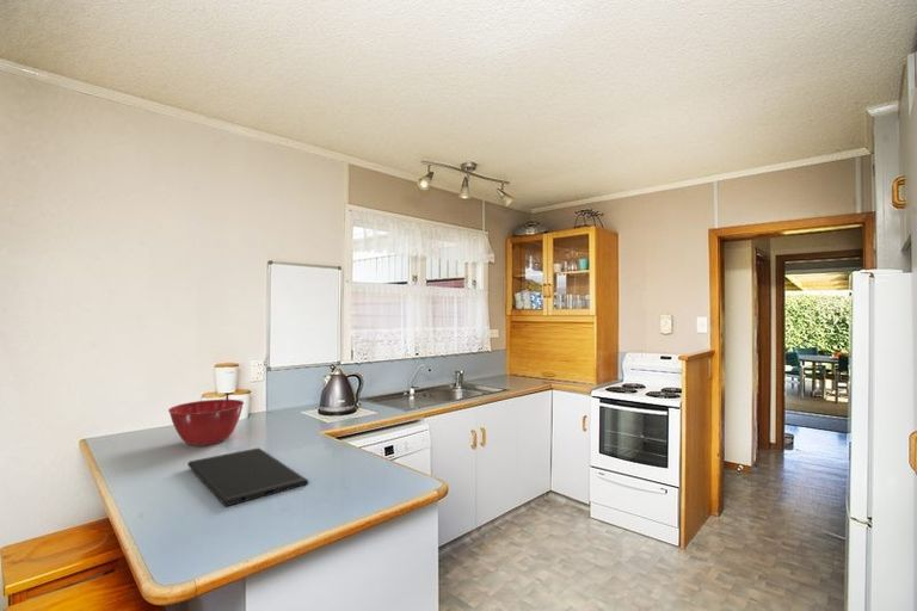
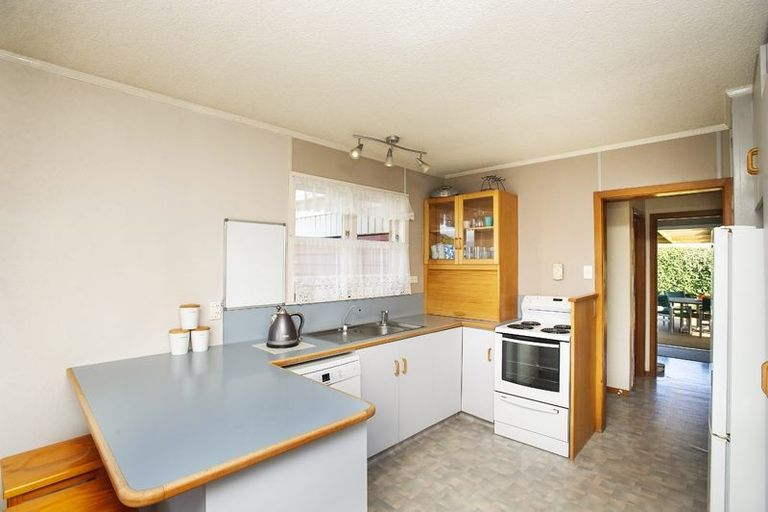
- cutting board (245, 471)
- mixing bowl (207, 422)
